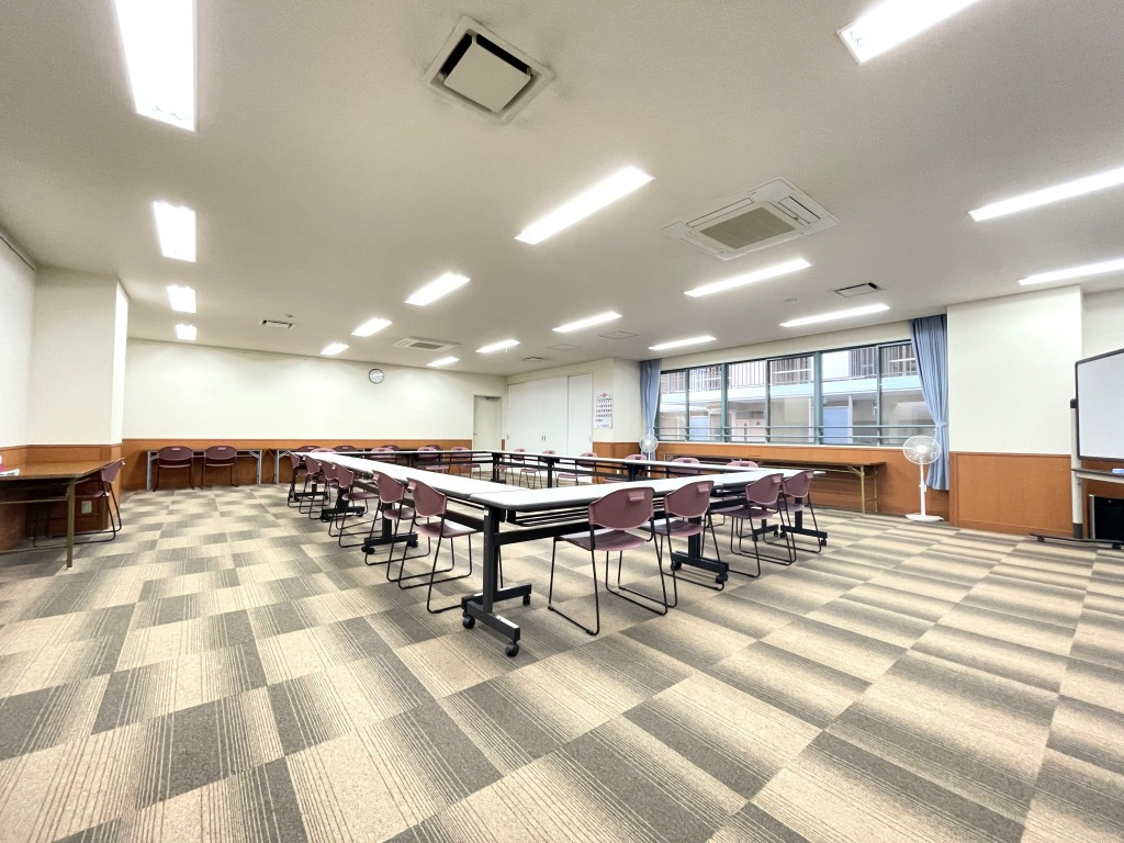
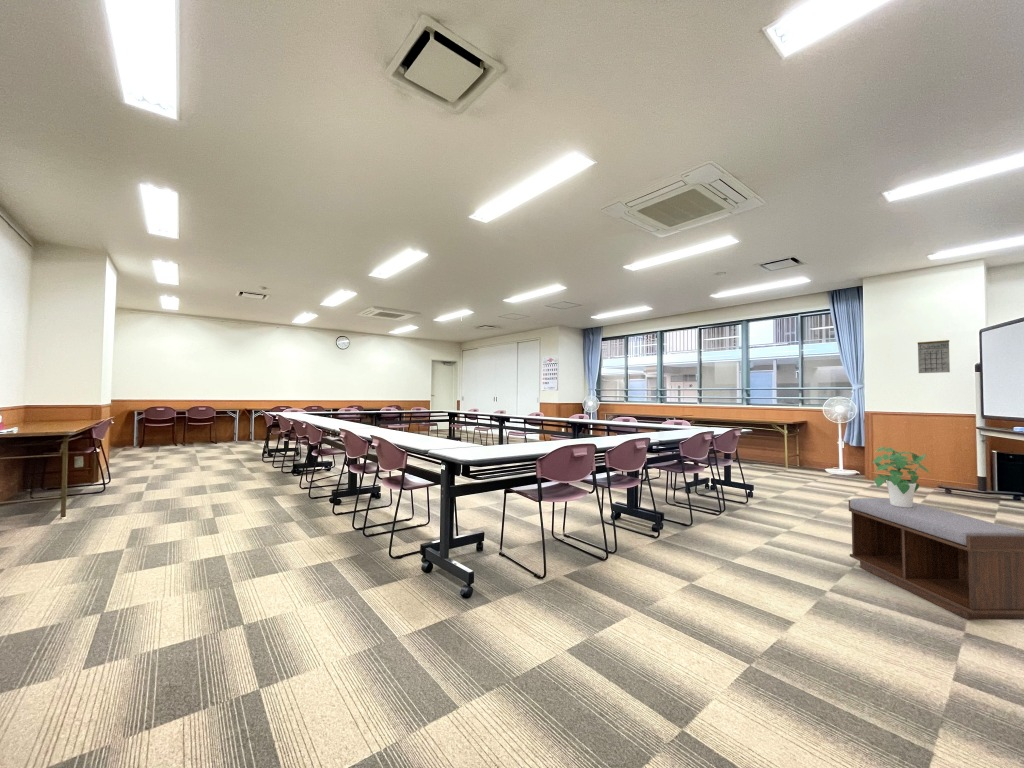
+ potted plant (897, 476)
+ bench (929, 550)
+ calendar (933, 353)
